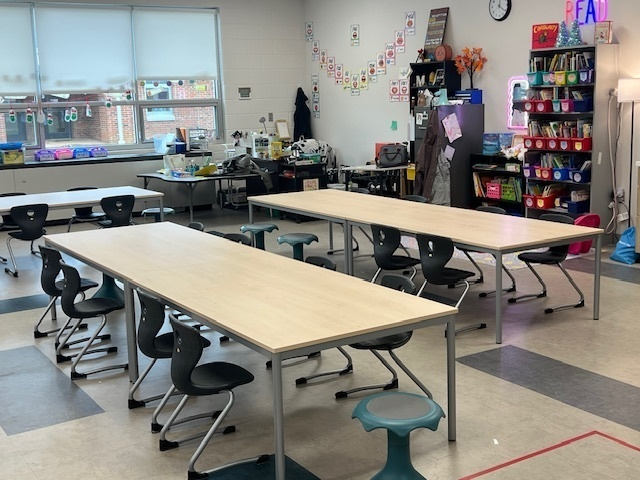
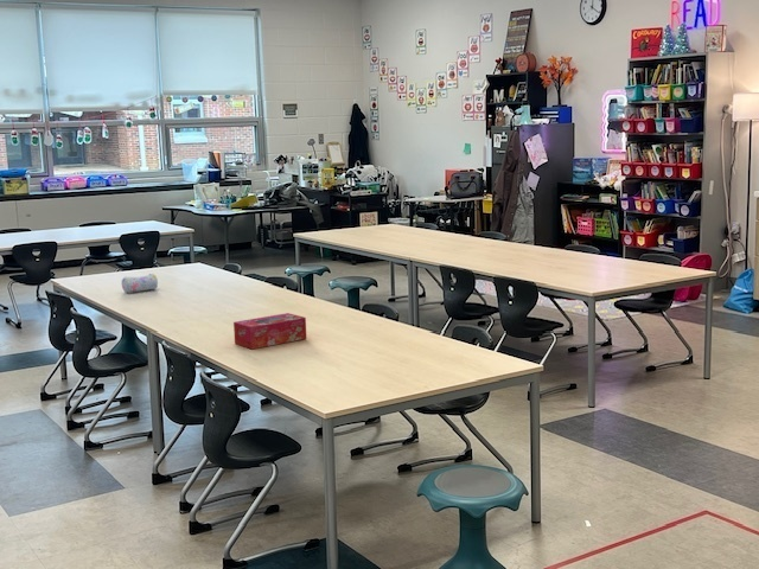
+ pencil case (140, 282)
+ tissue box (269, 330)
